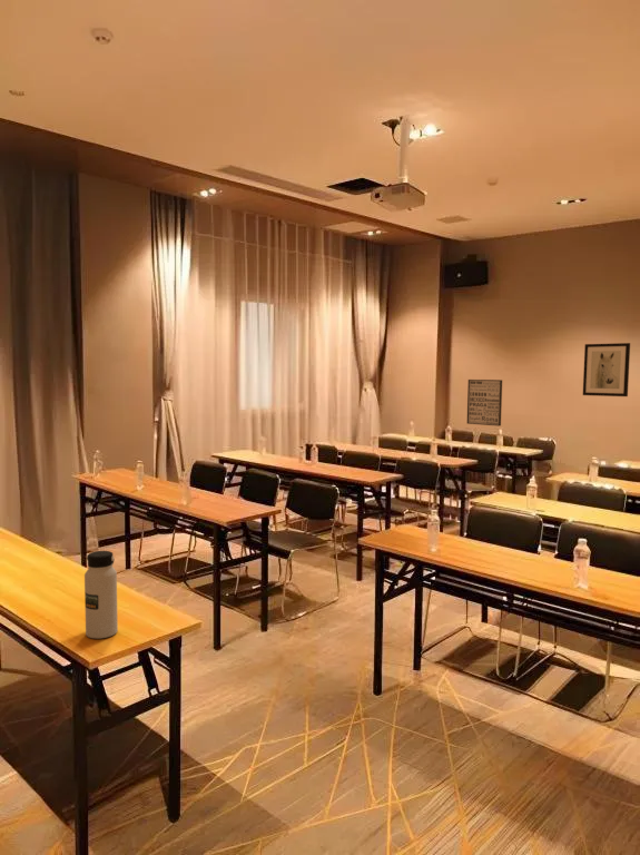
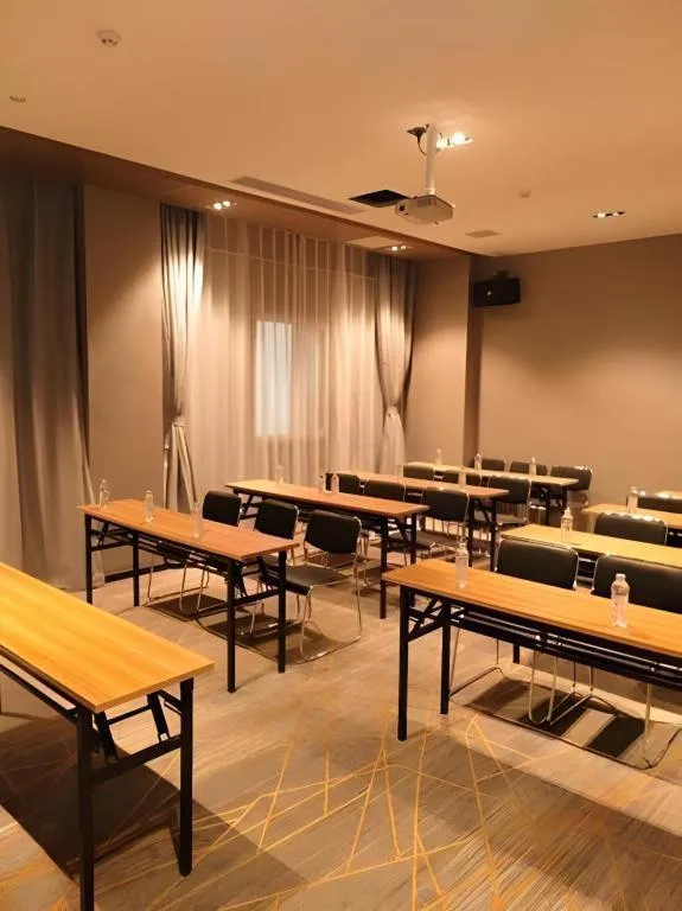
- wall art (484, 402)
- water bottle (100, 592)
- wall art (605, 370)
